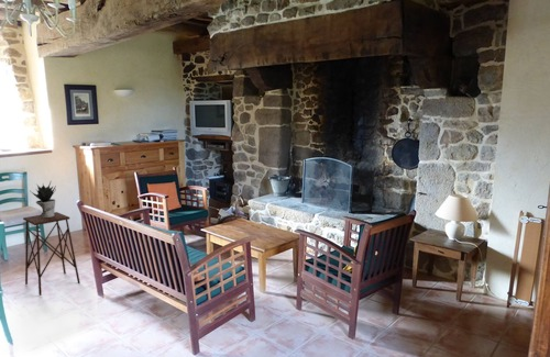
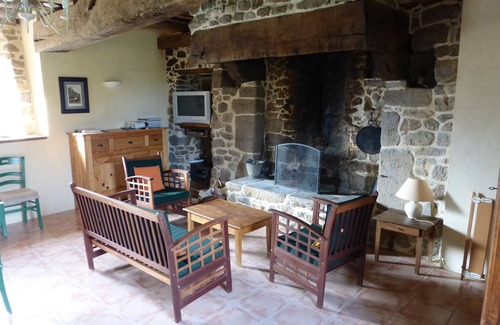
- potted plant (45, 199)
- side table (51, 249)
